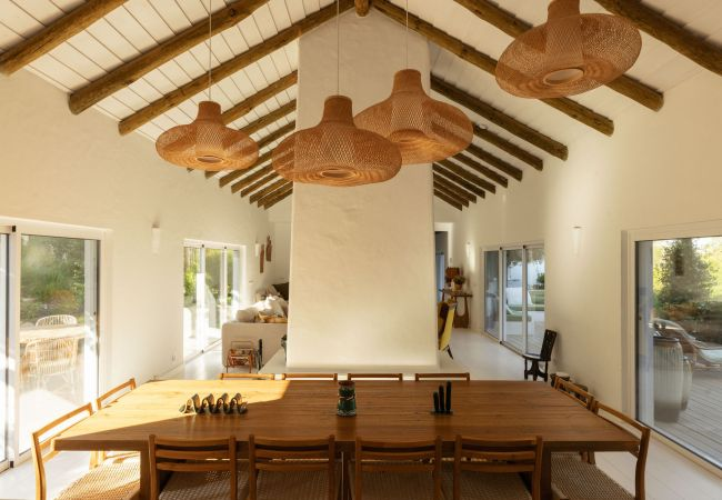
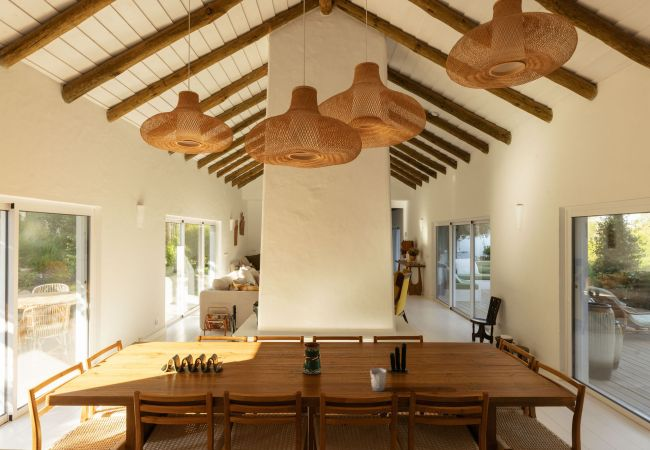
+ cup (378, 380)
